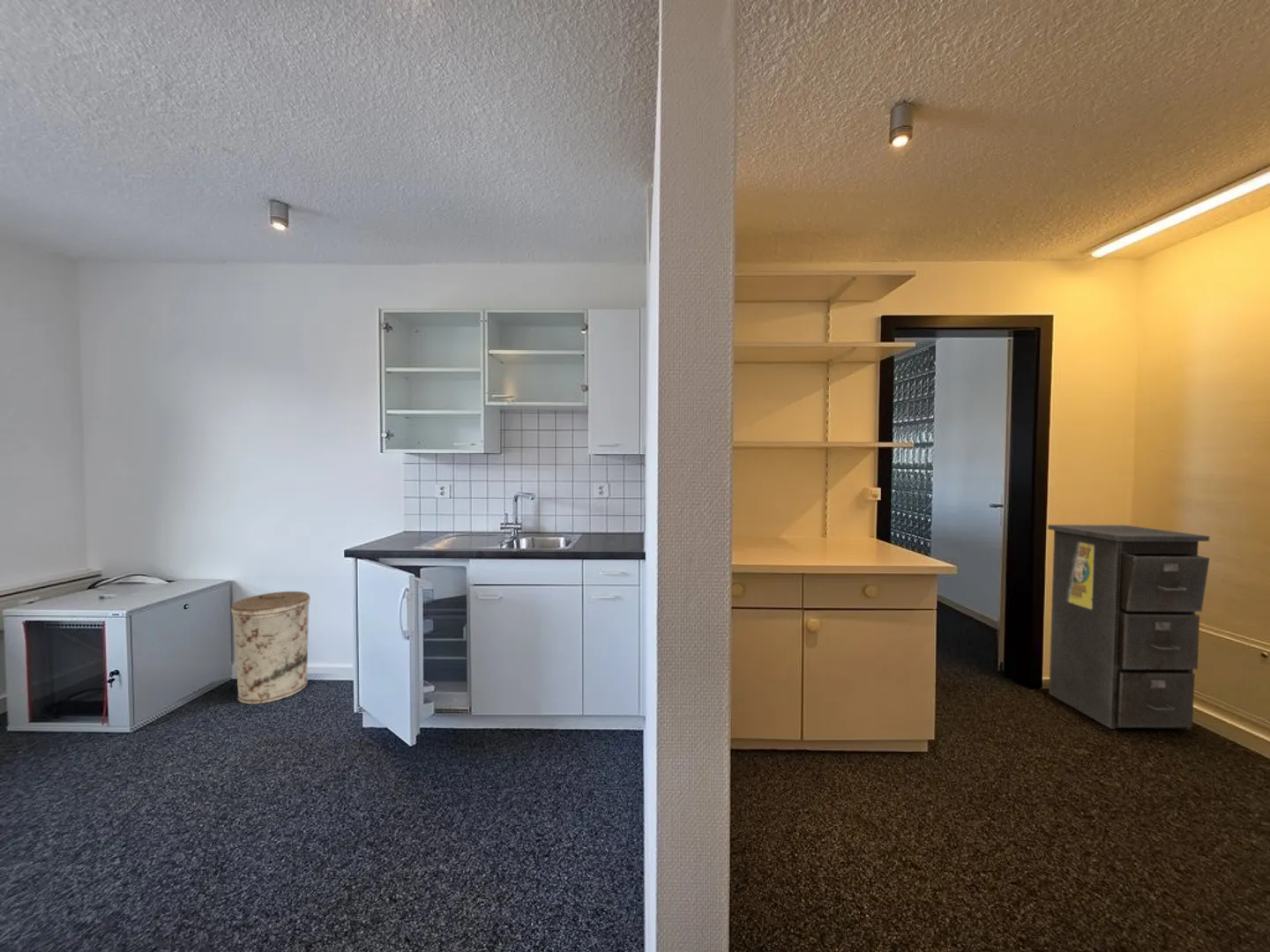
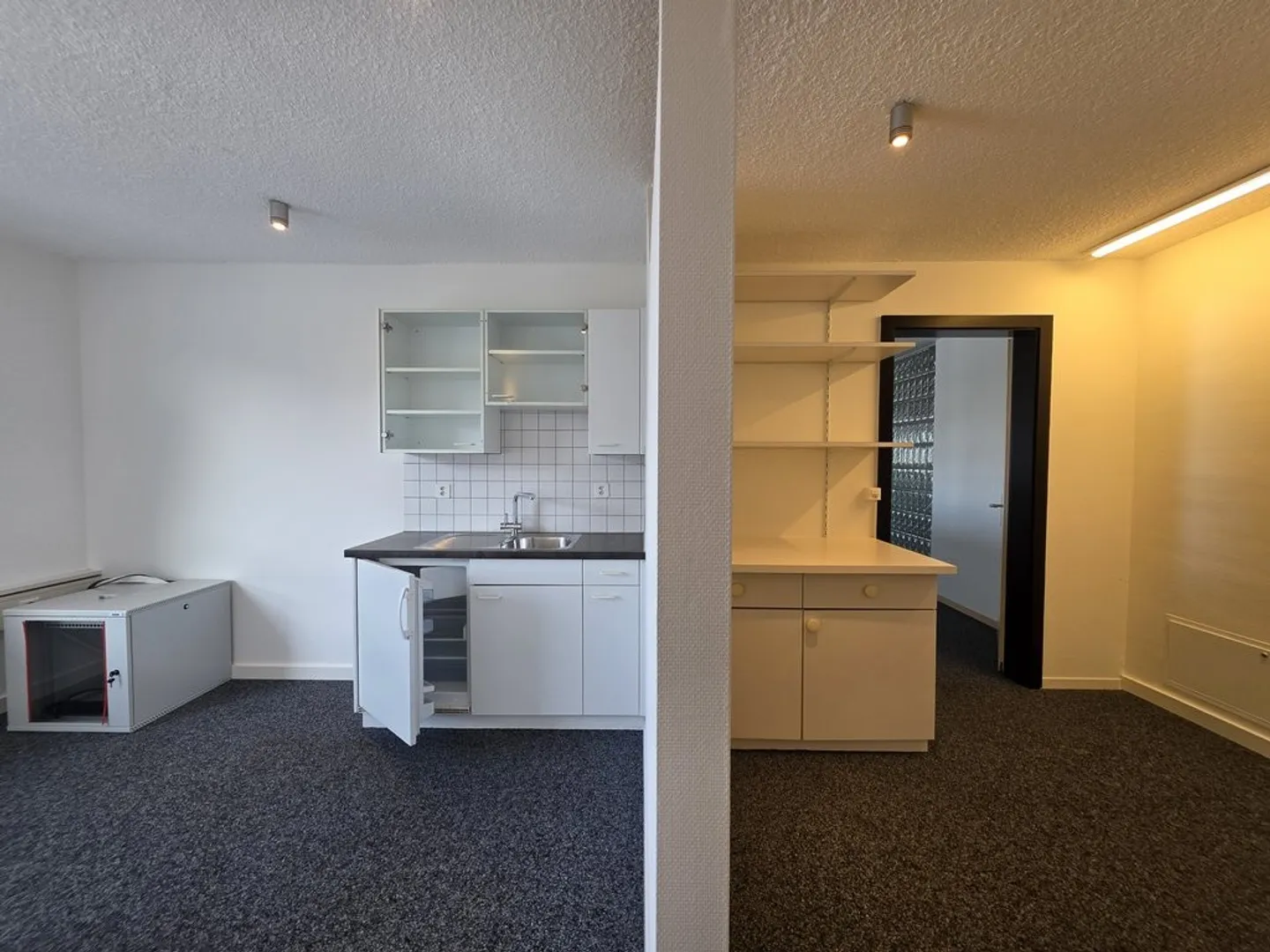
- filing cabinet (1125, 622)
- trash can (273, 643)
